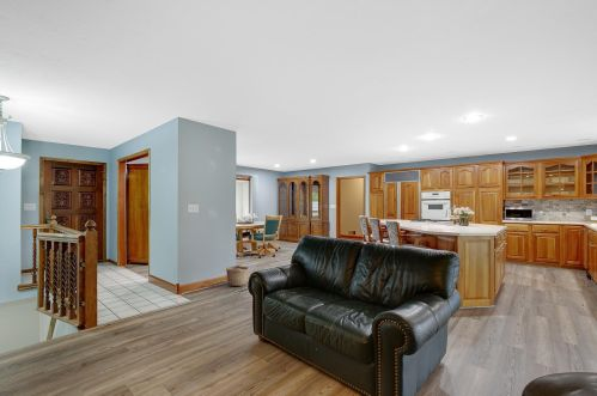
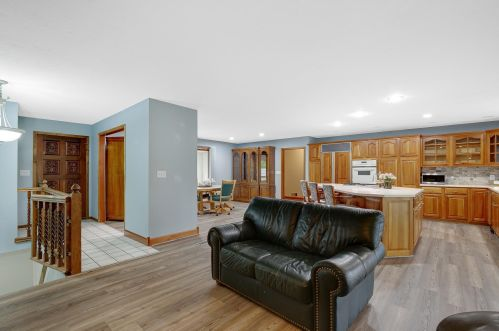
- basket (237, 274)
